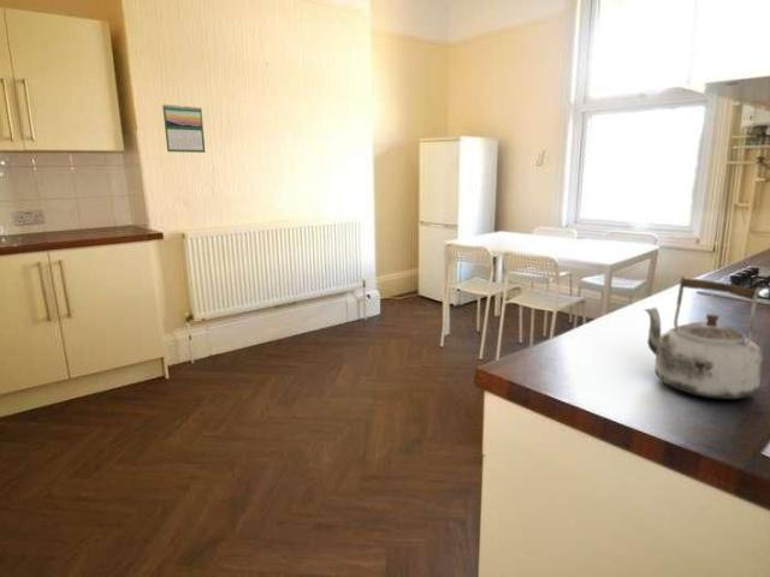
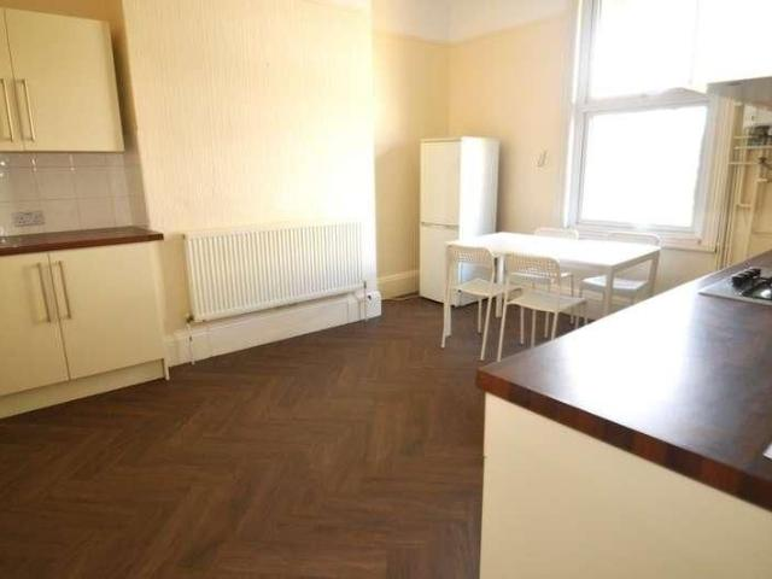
- calendar (184, 129)
- kettle (698, 332)
